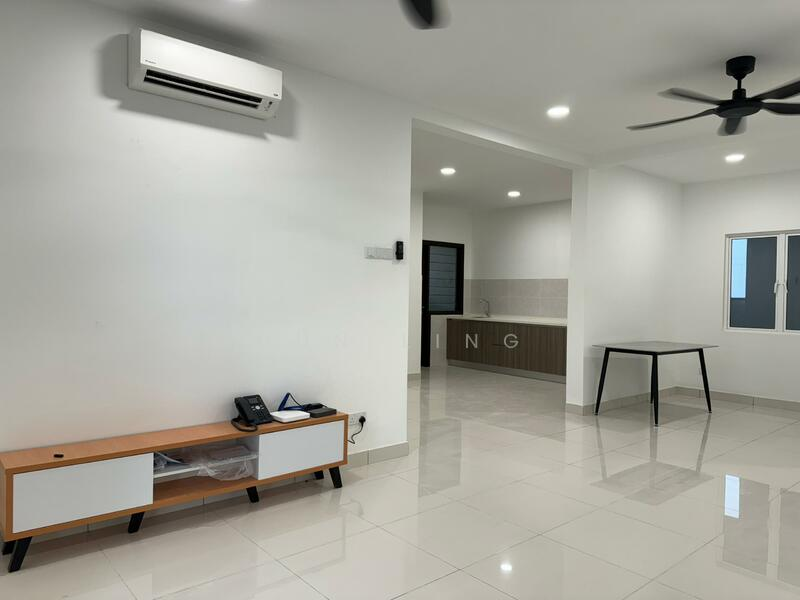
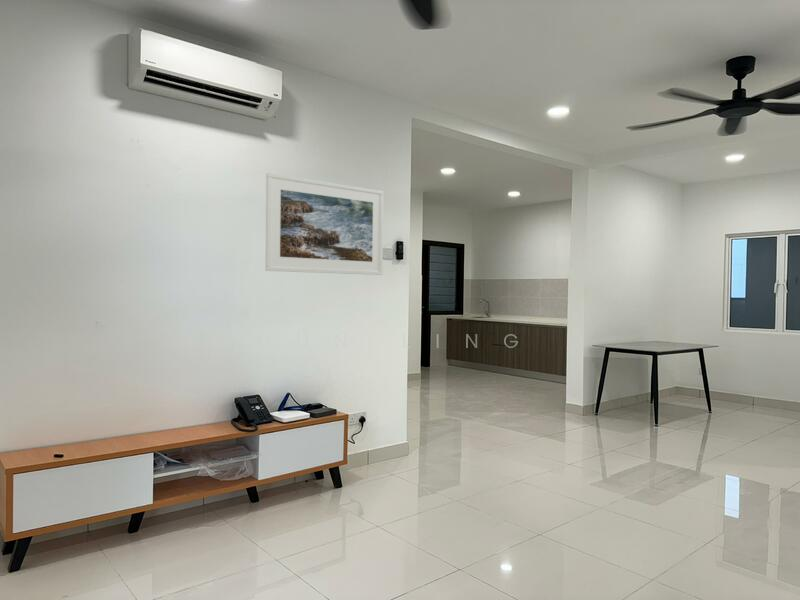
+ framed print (328, 228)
